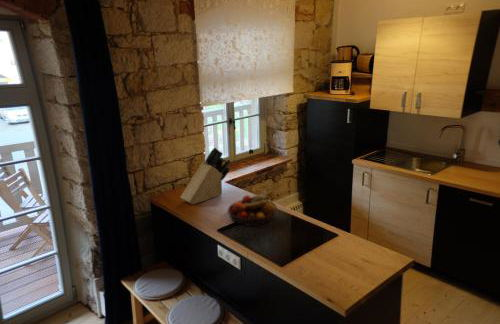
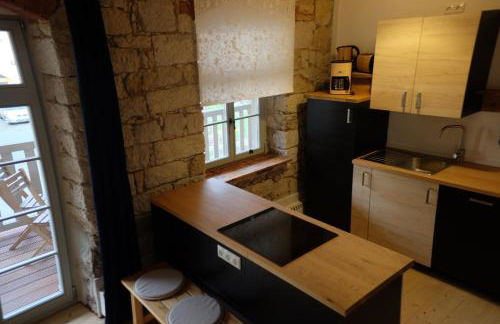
- knife block (206, 174)
- fruit bowl (252, 206)
